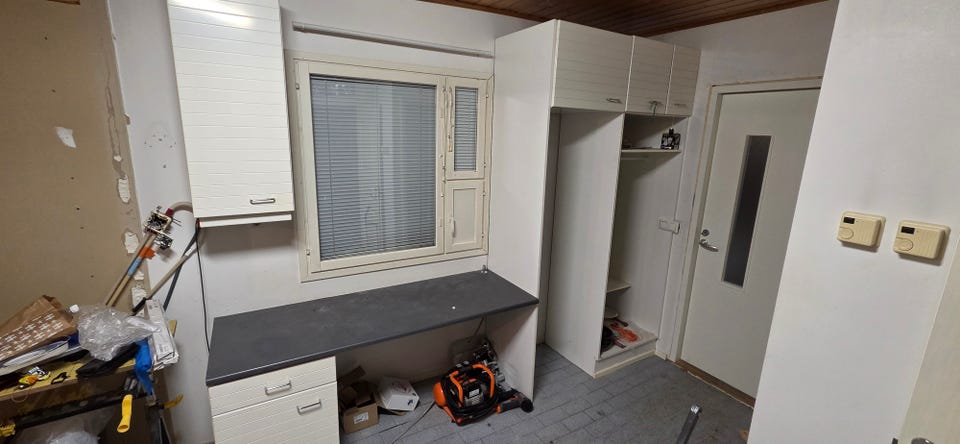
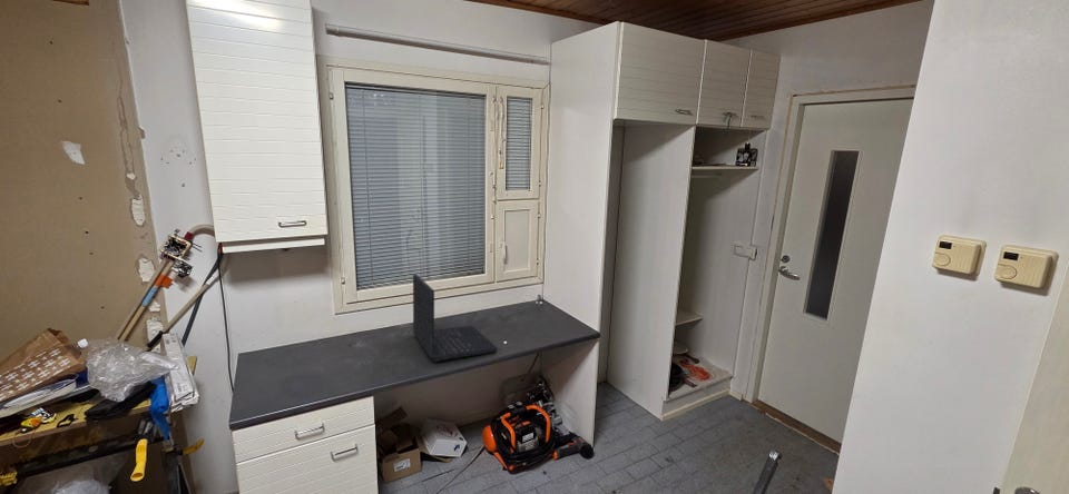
+ laptop (454, 327)
